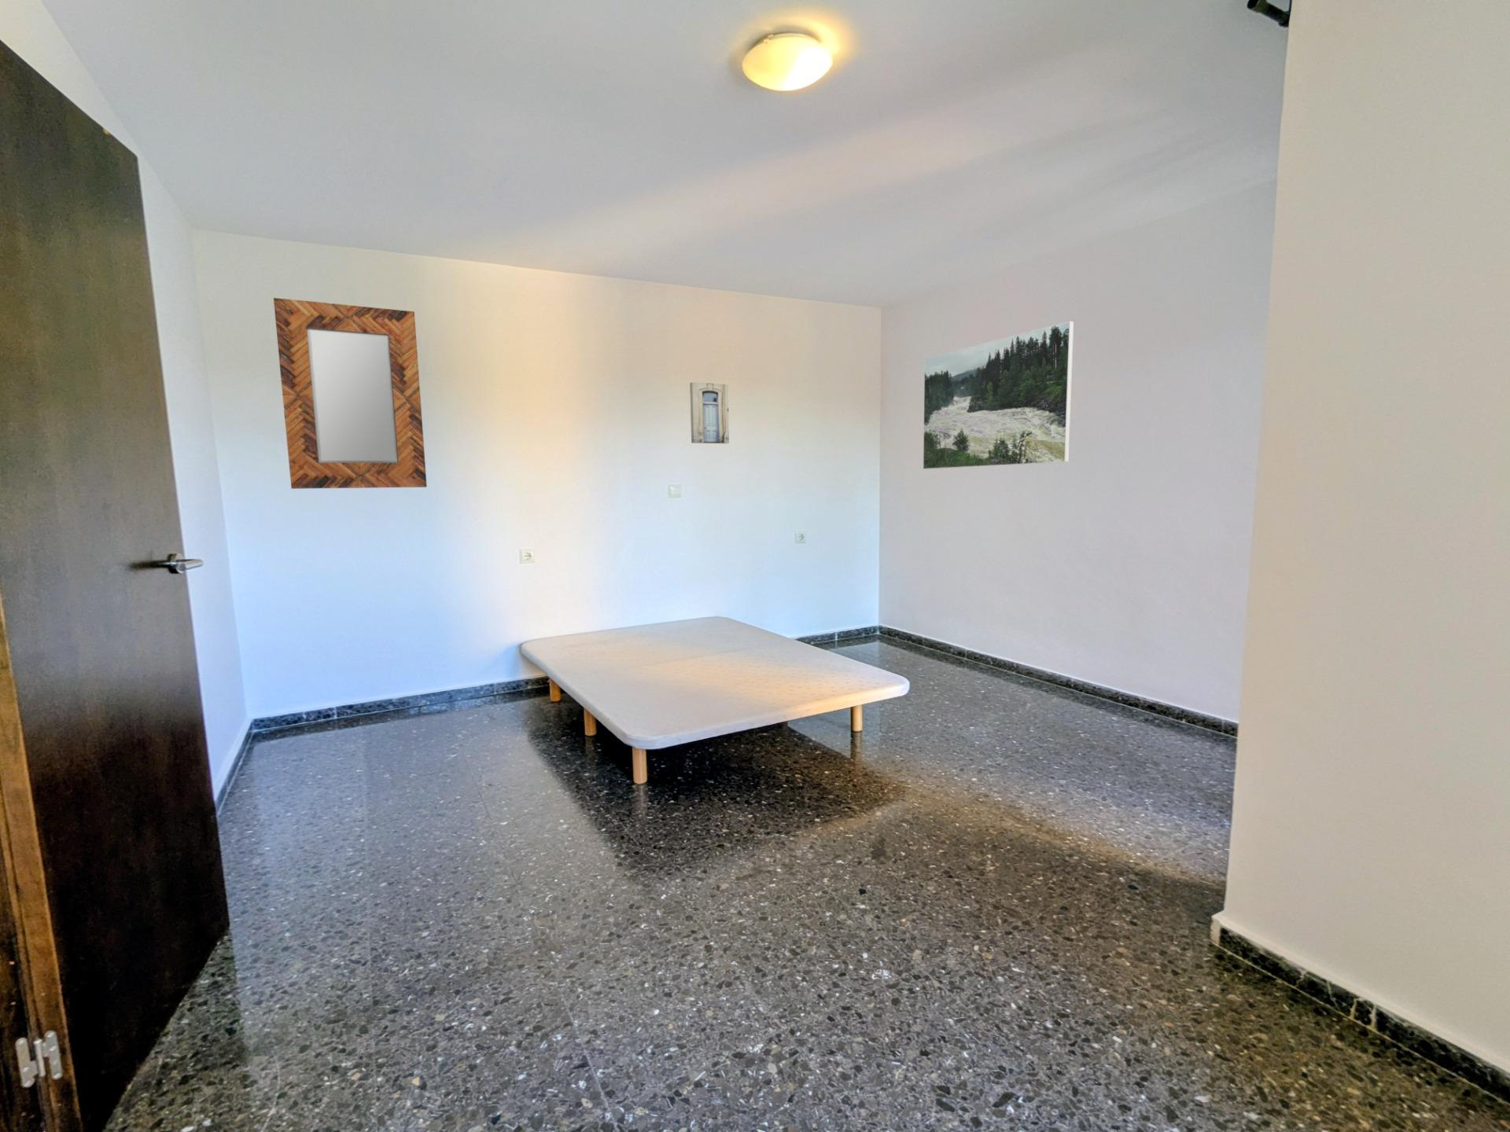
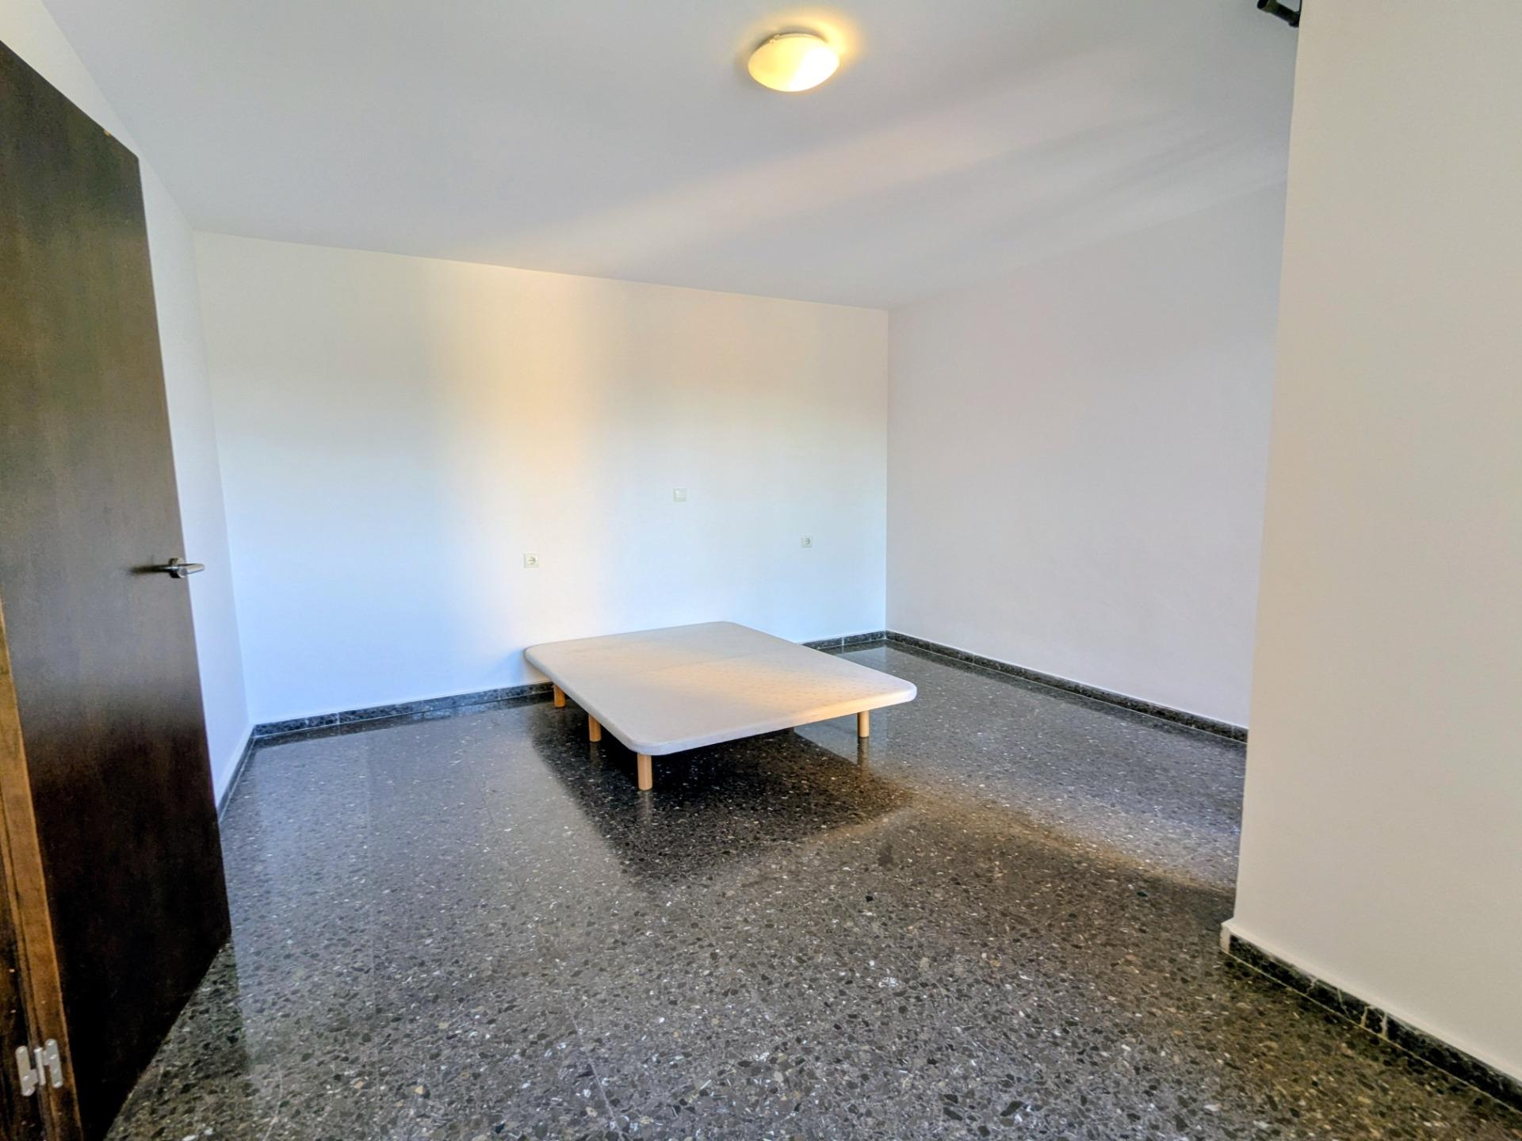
- home mirror (354, 398)
- wall art (710, 414)
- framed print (988, 404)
